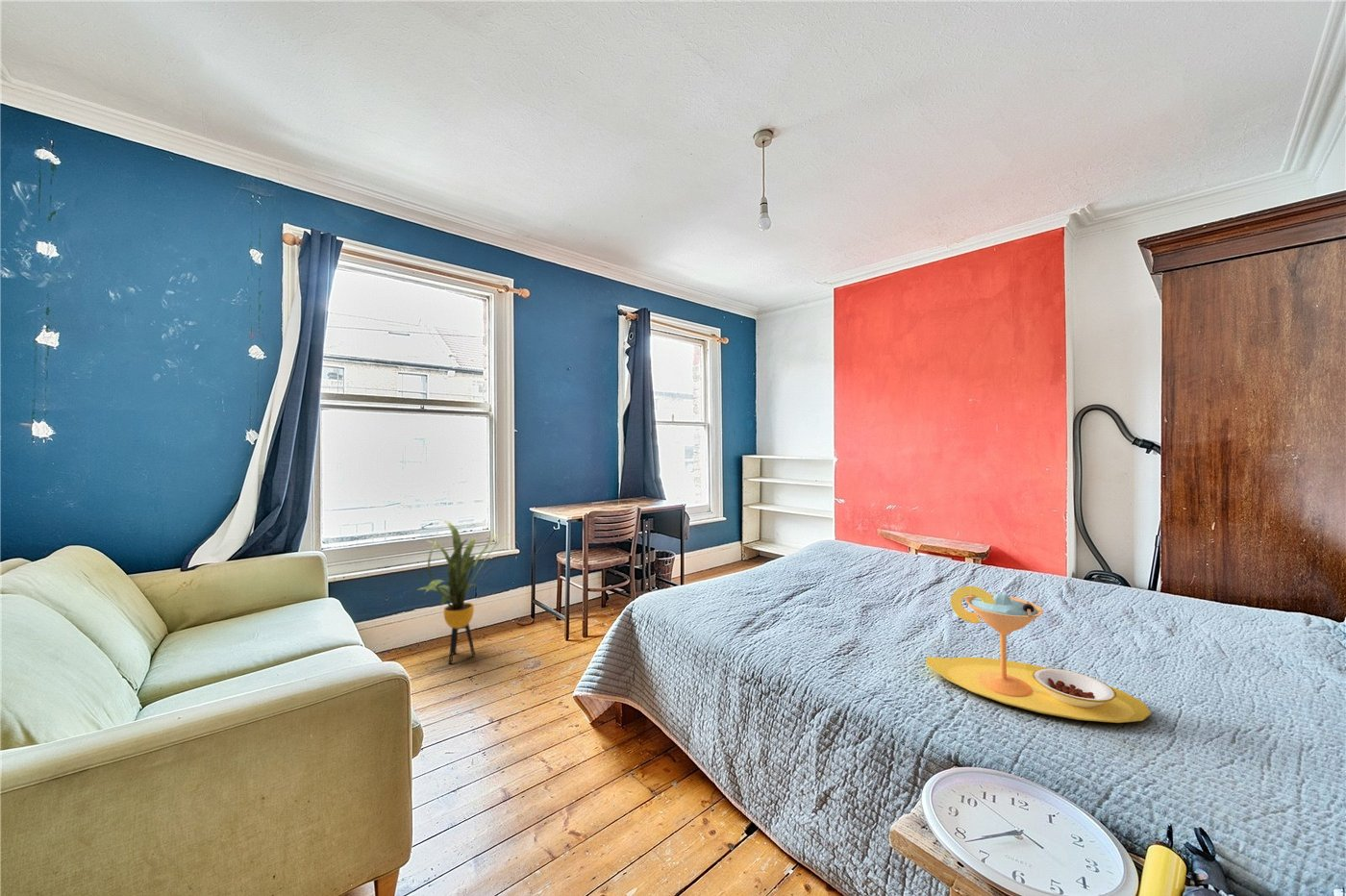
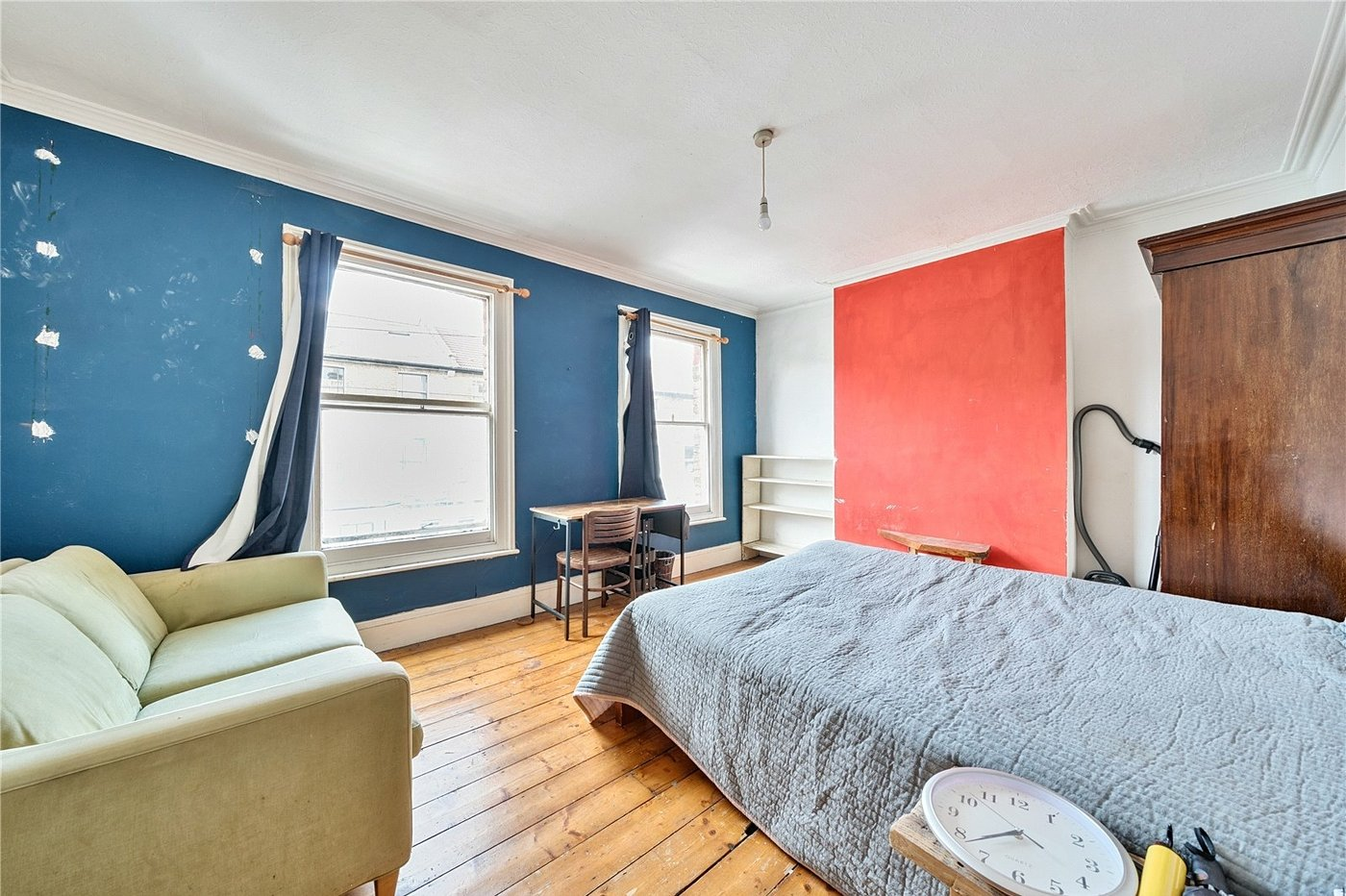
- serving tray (1019, 629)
- house plant (462, 589)
